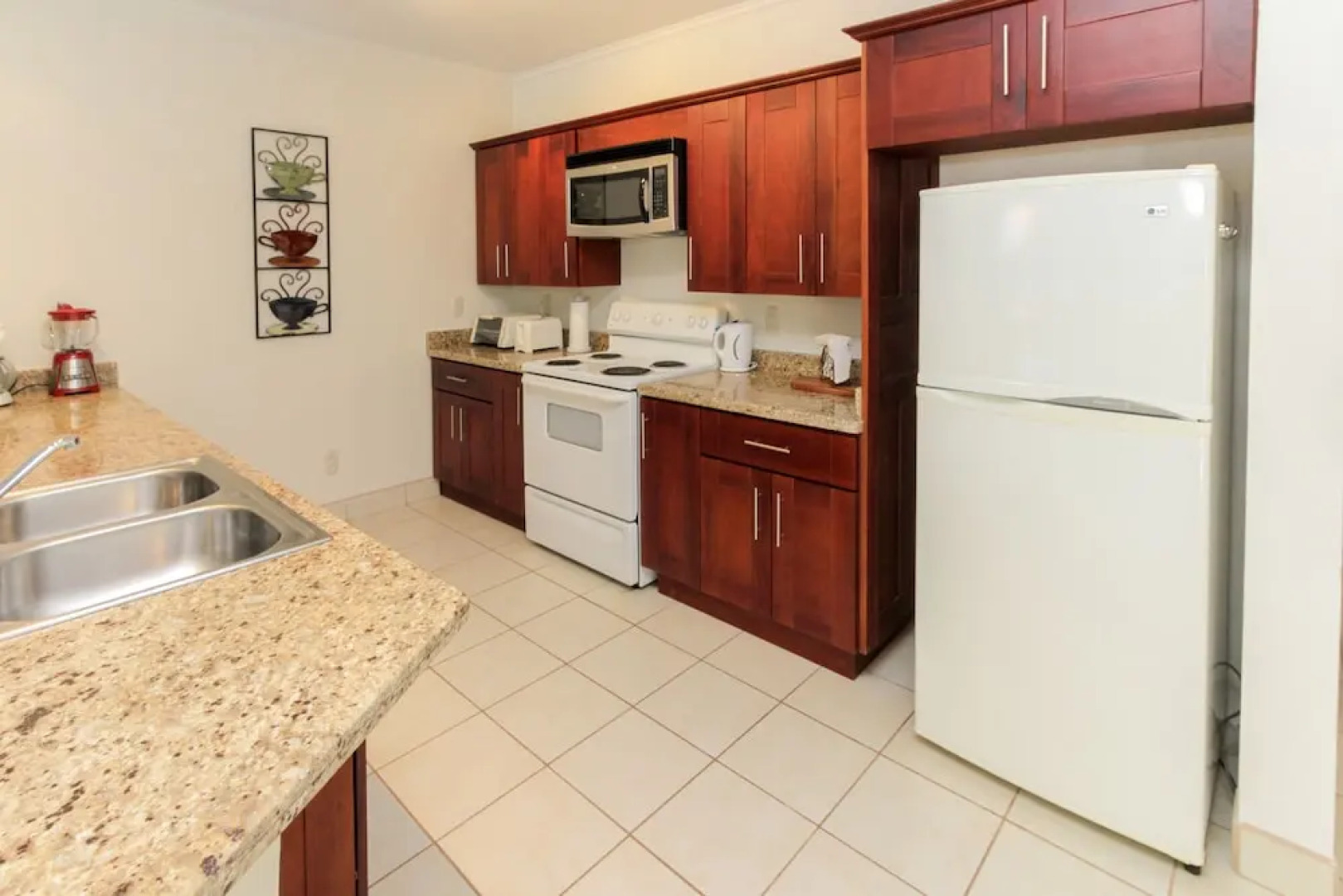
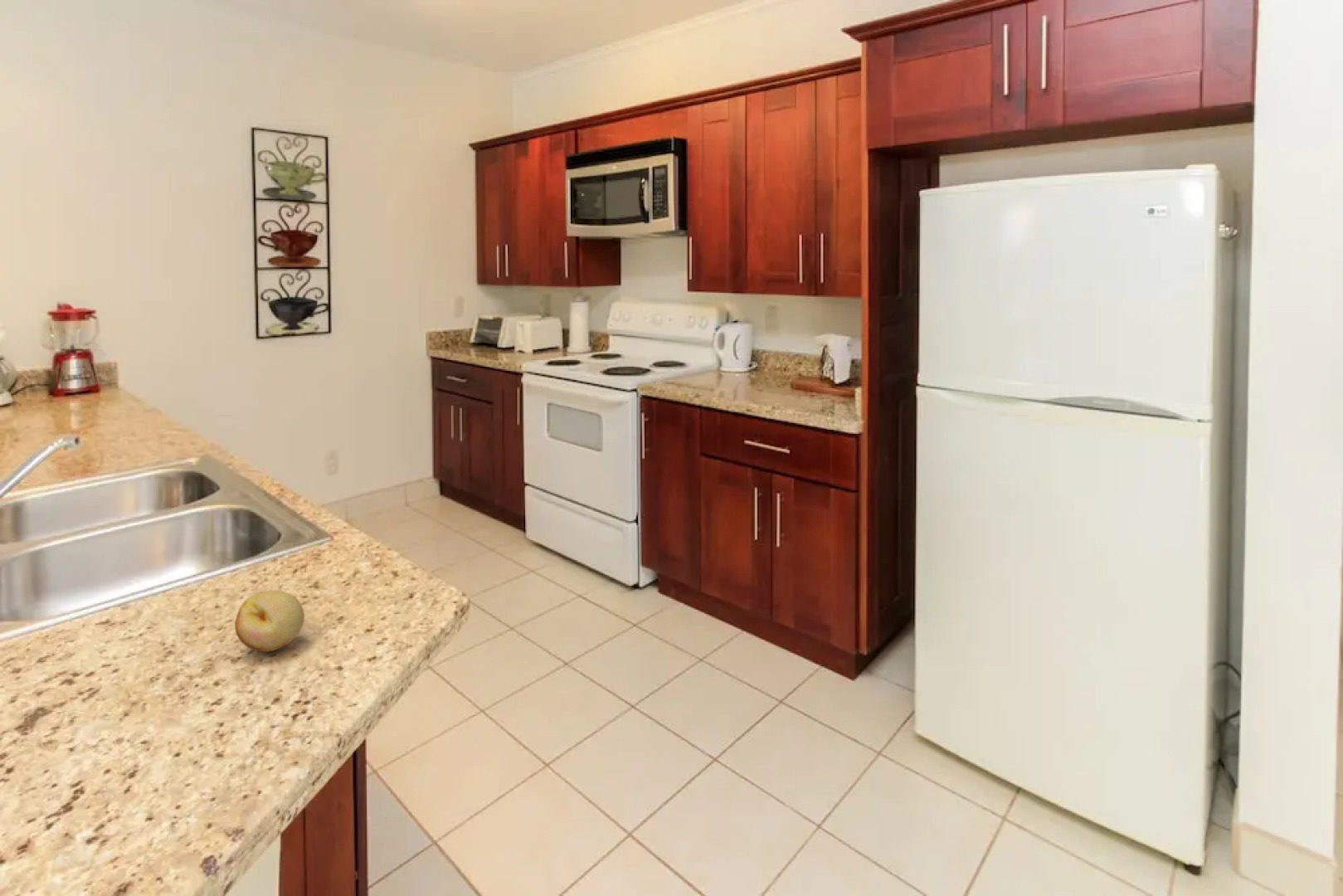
+ fruit (270, 621)
